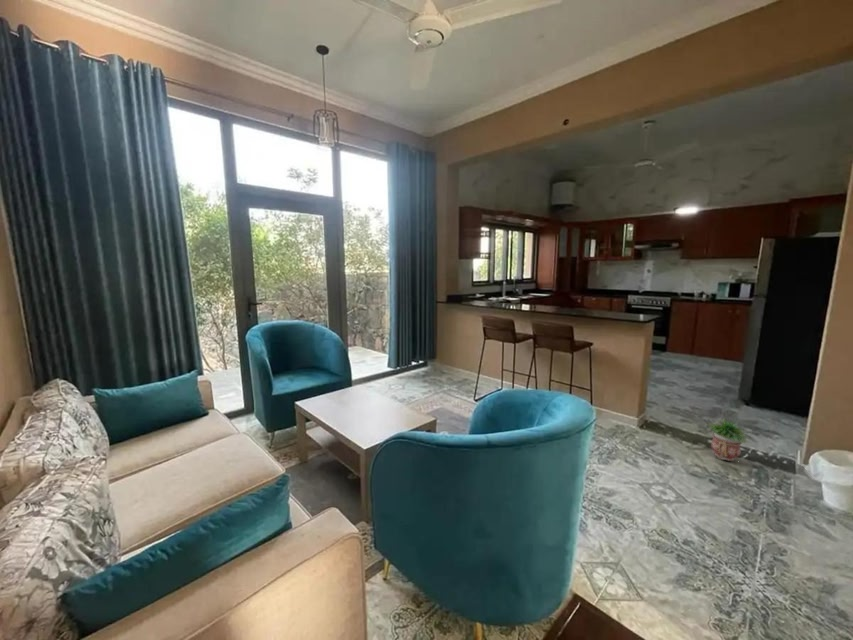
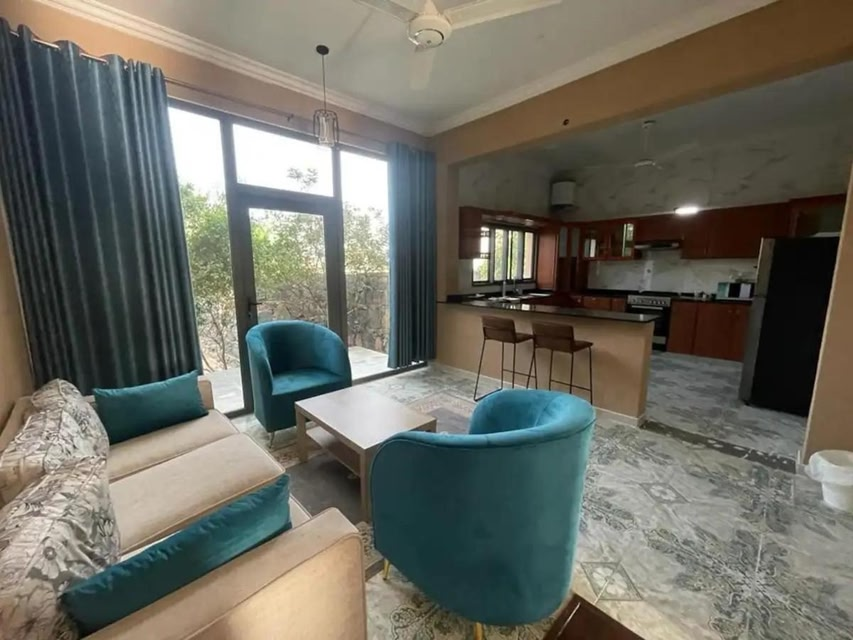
- potted plant (727, 438)
